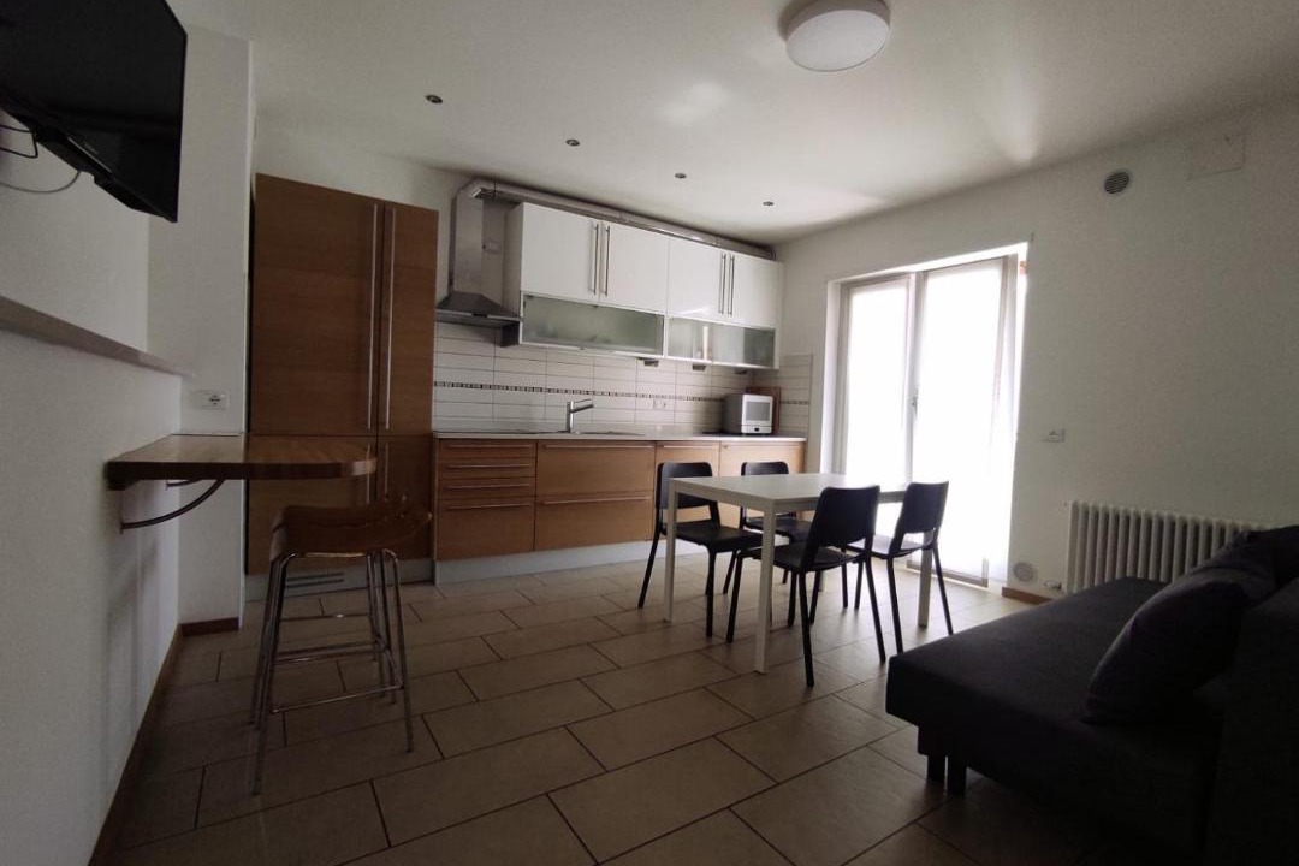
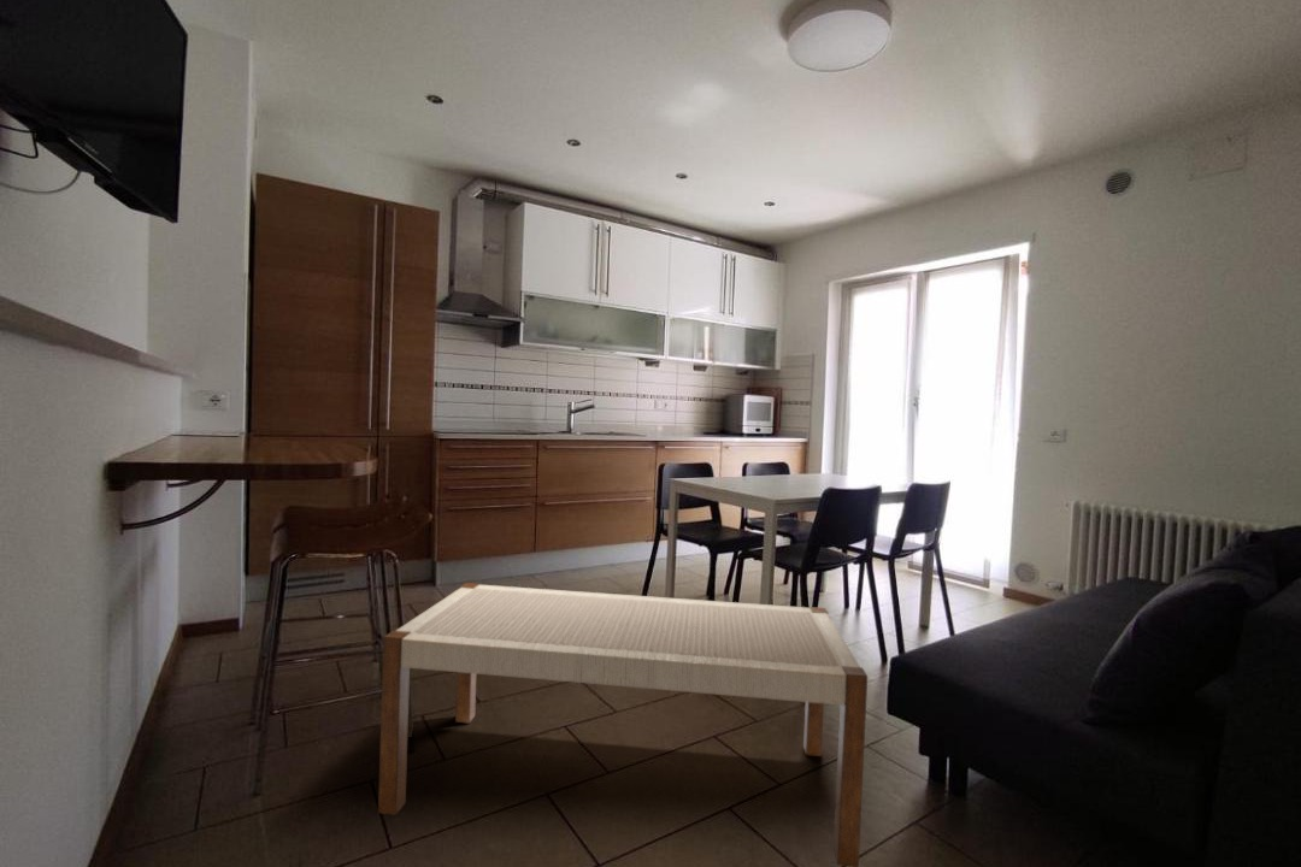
+ bench (631, 686)
